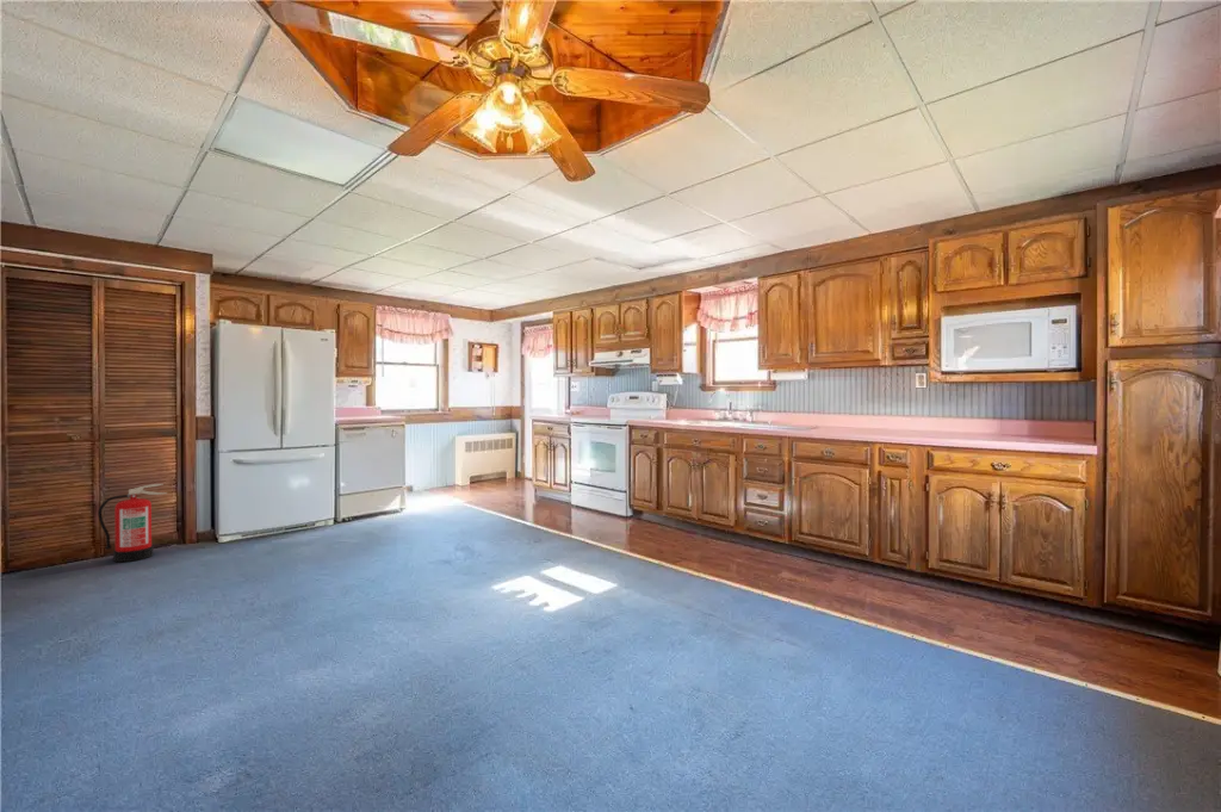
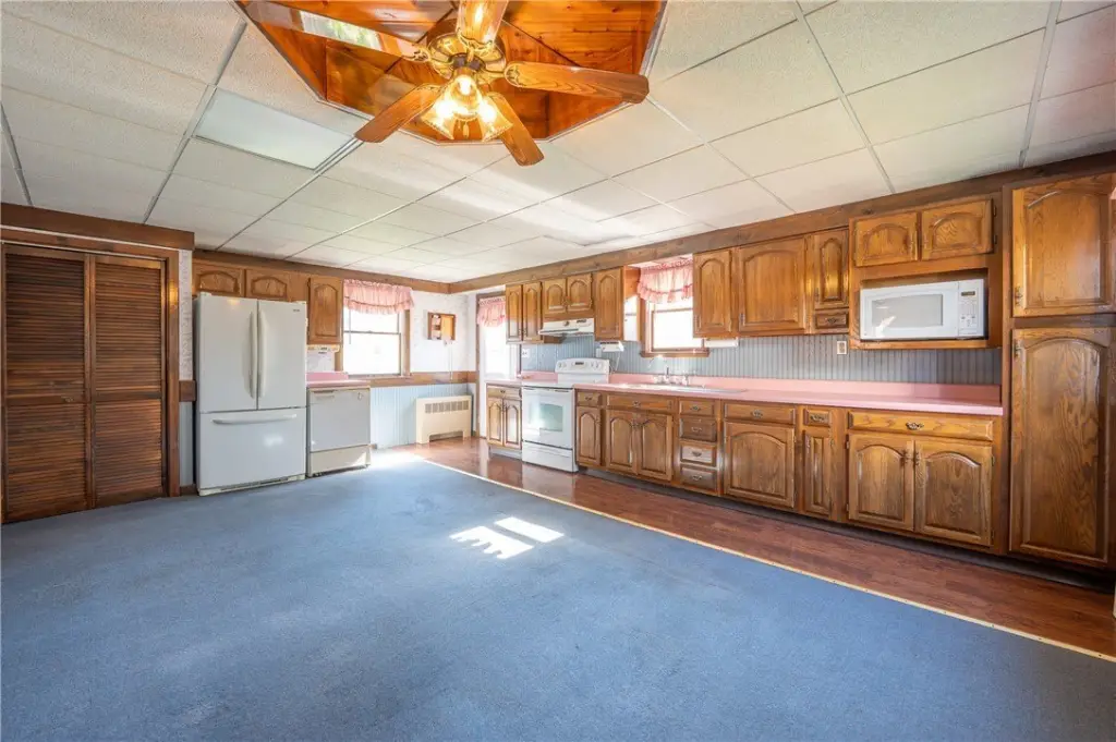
- fire extinguisher (134, 521)
